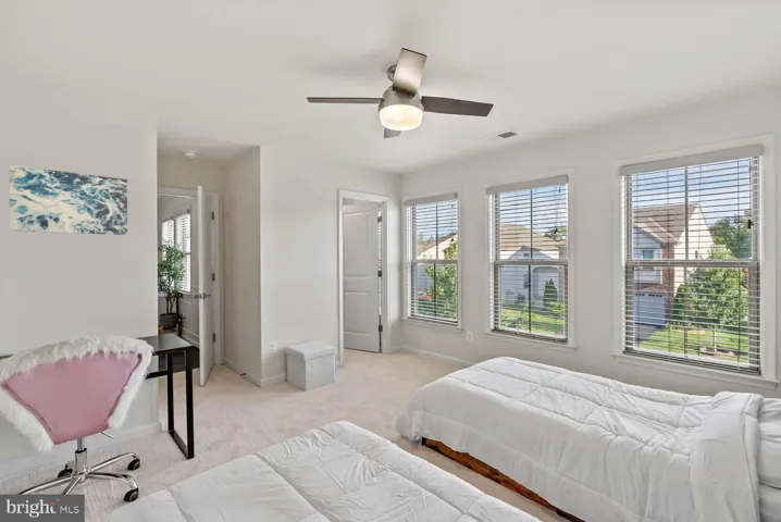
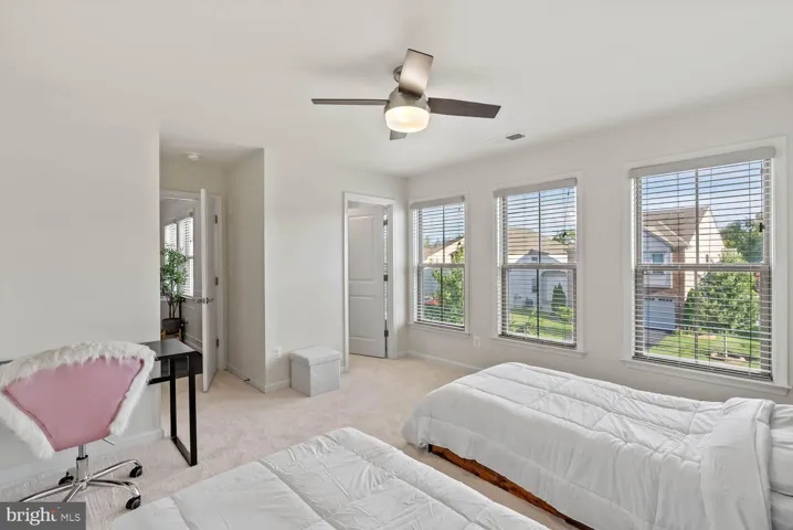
- wall art (73, 202)
